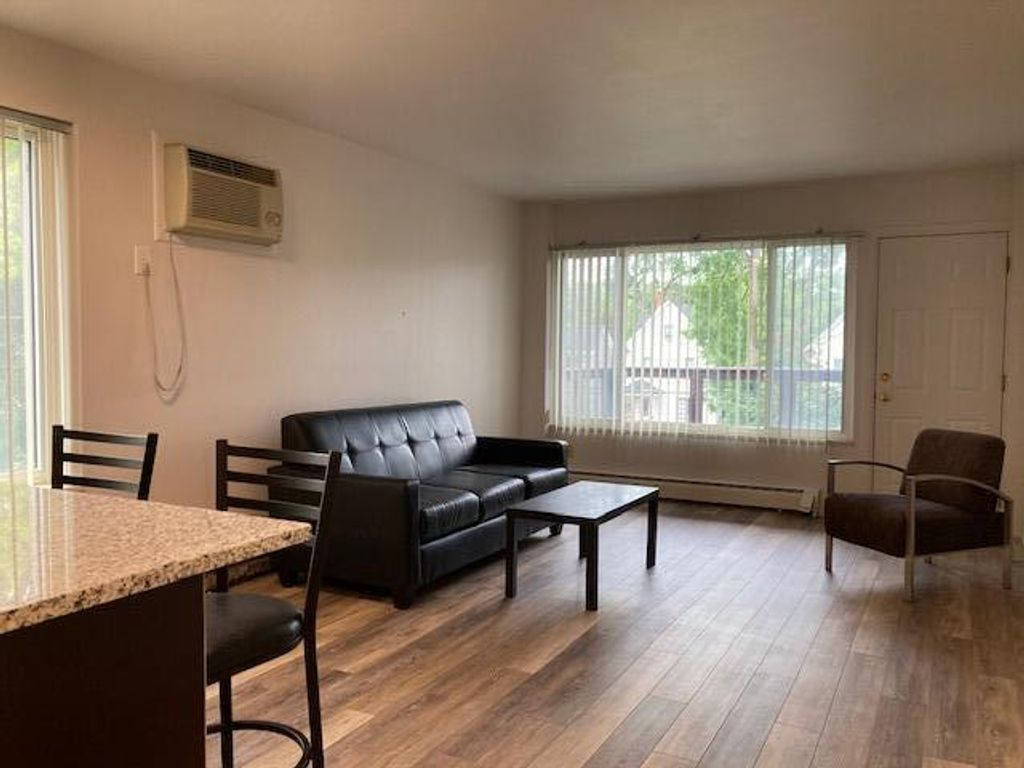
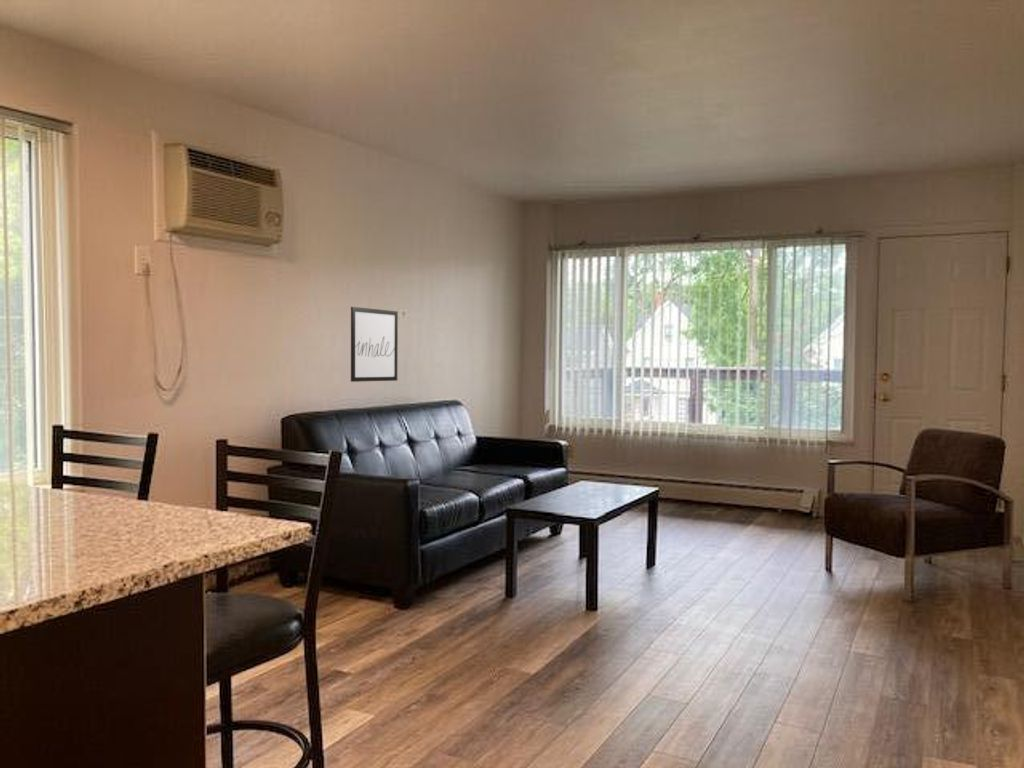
+ wall art (375, 345)
